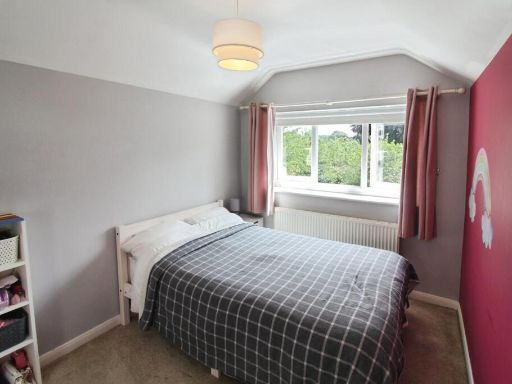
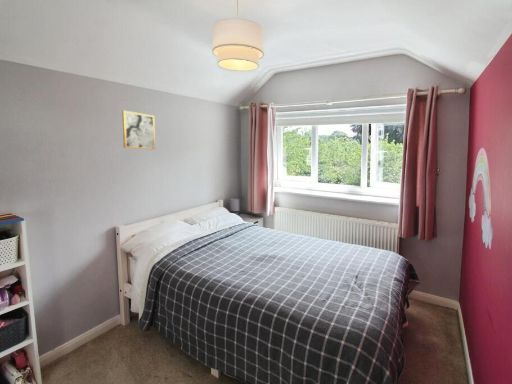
+ wall art (139, 131)
